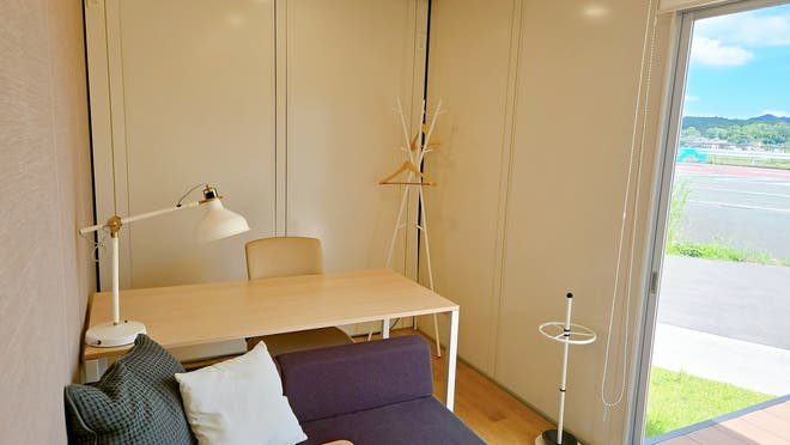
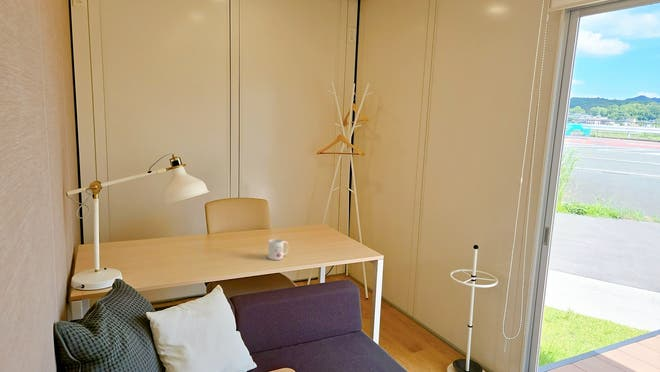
+ mug (278, 248)
